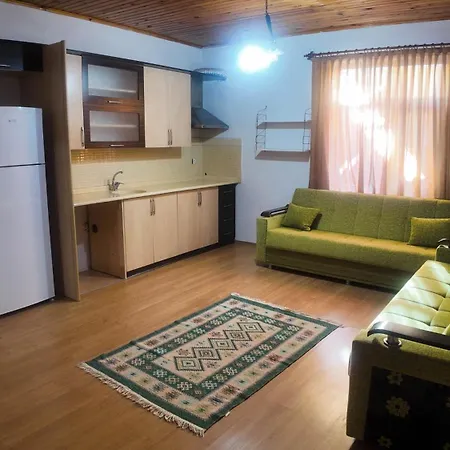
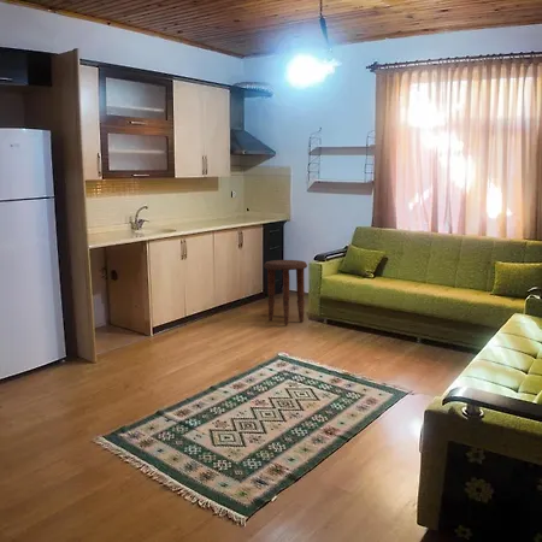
+ side table (285, 291)
